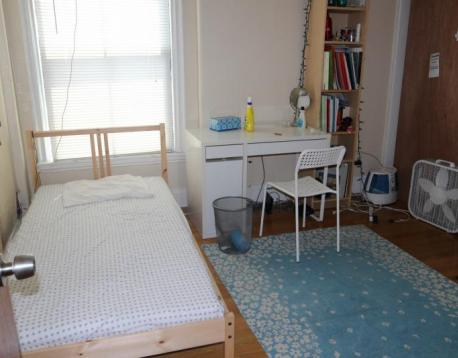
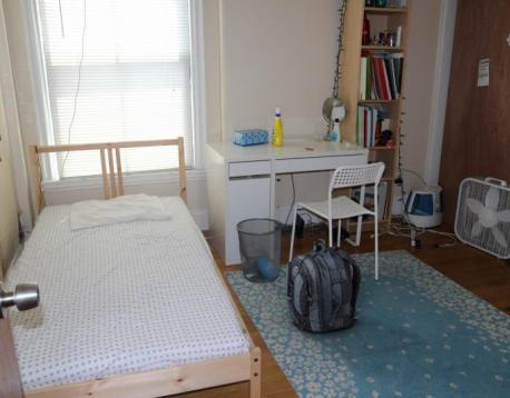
+ backpack (322, 280)
